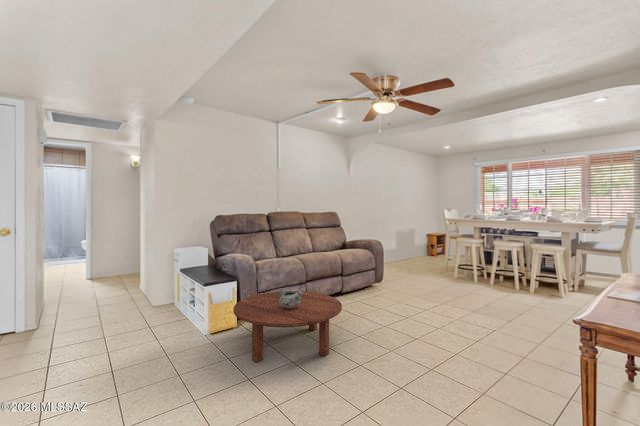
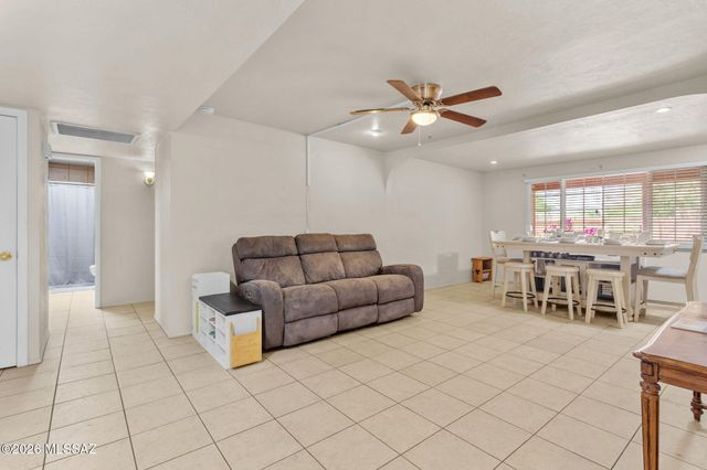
- coffee table (288, 323)
- decorative bowl (289, 298)
